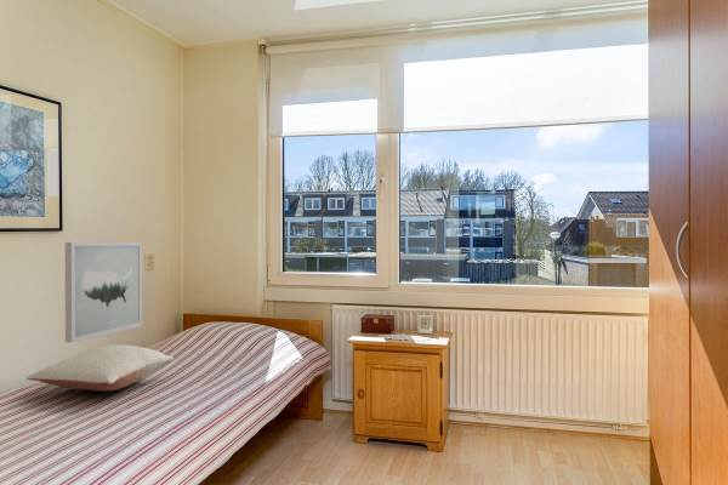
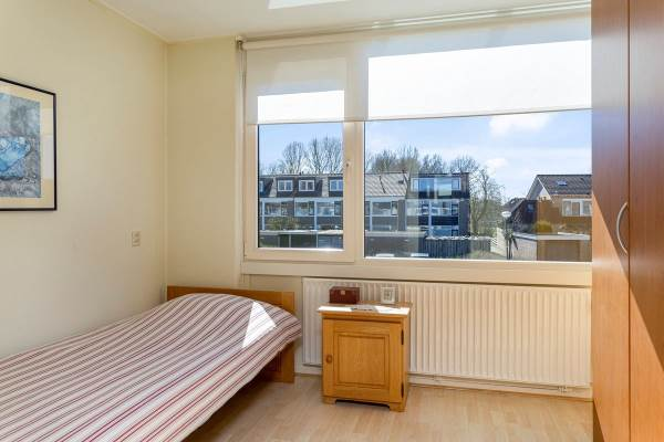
- wall art (107, 287)
- pillow (104, 367)
